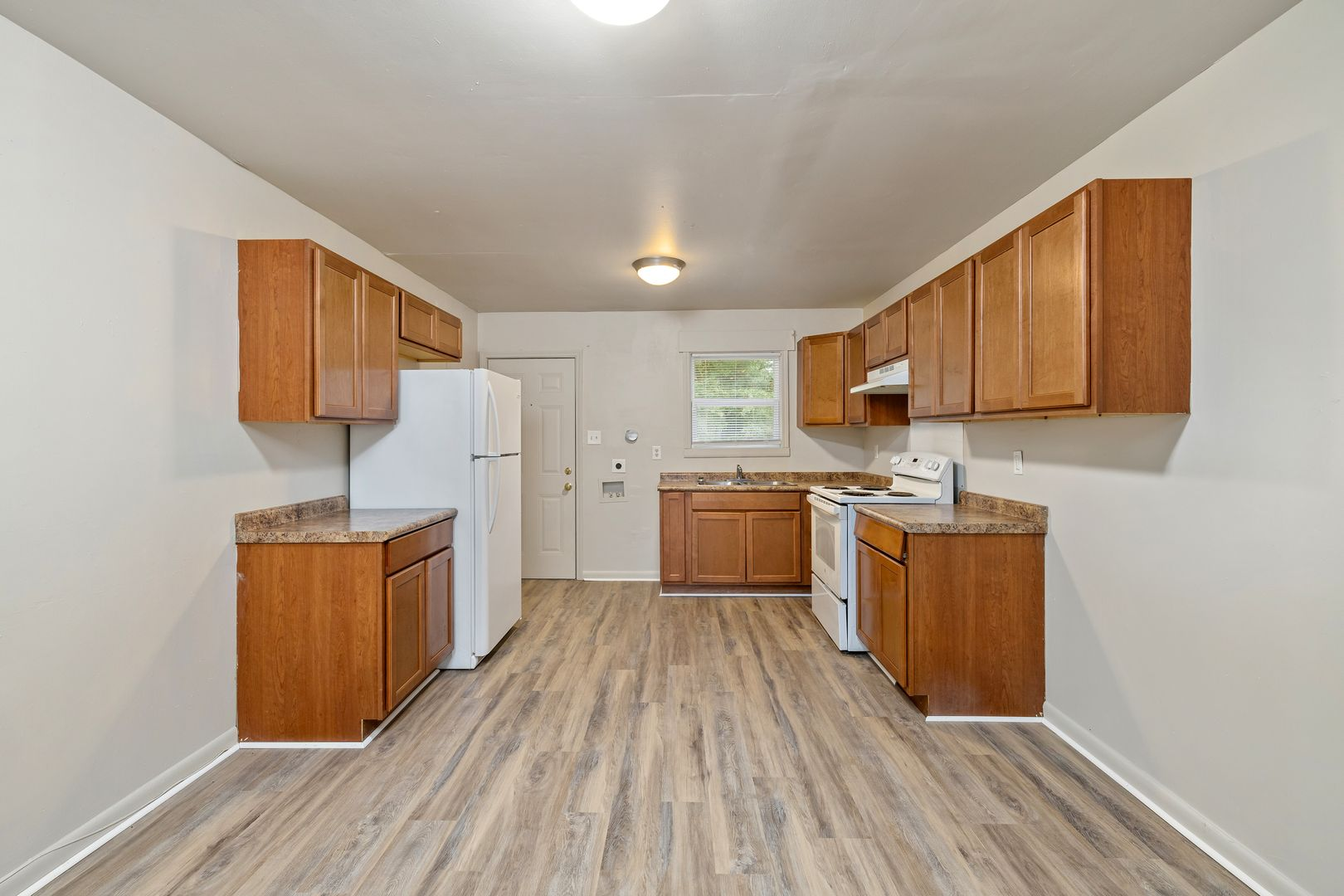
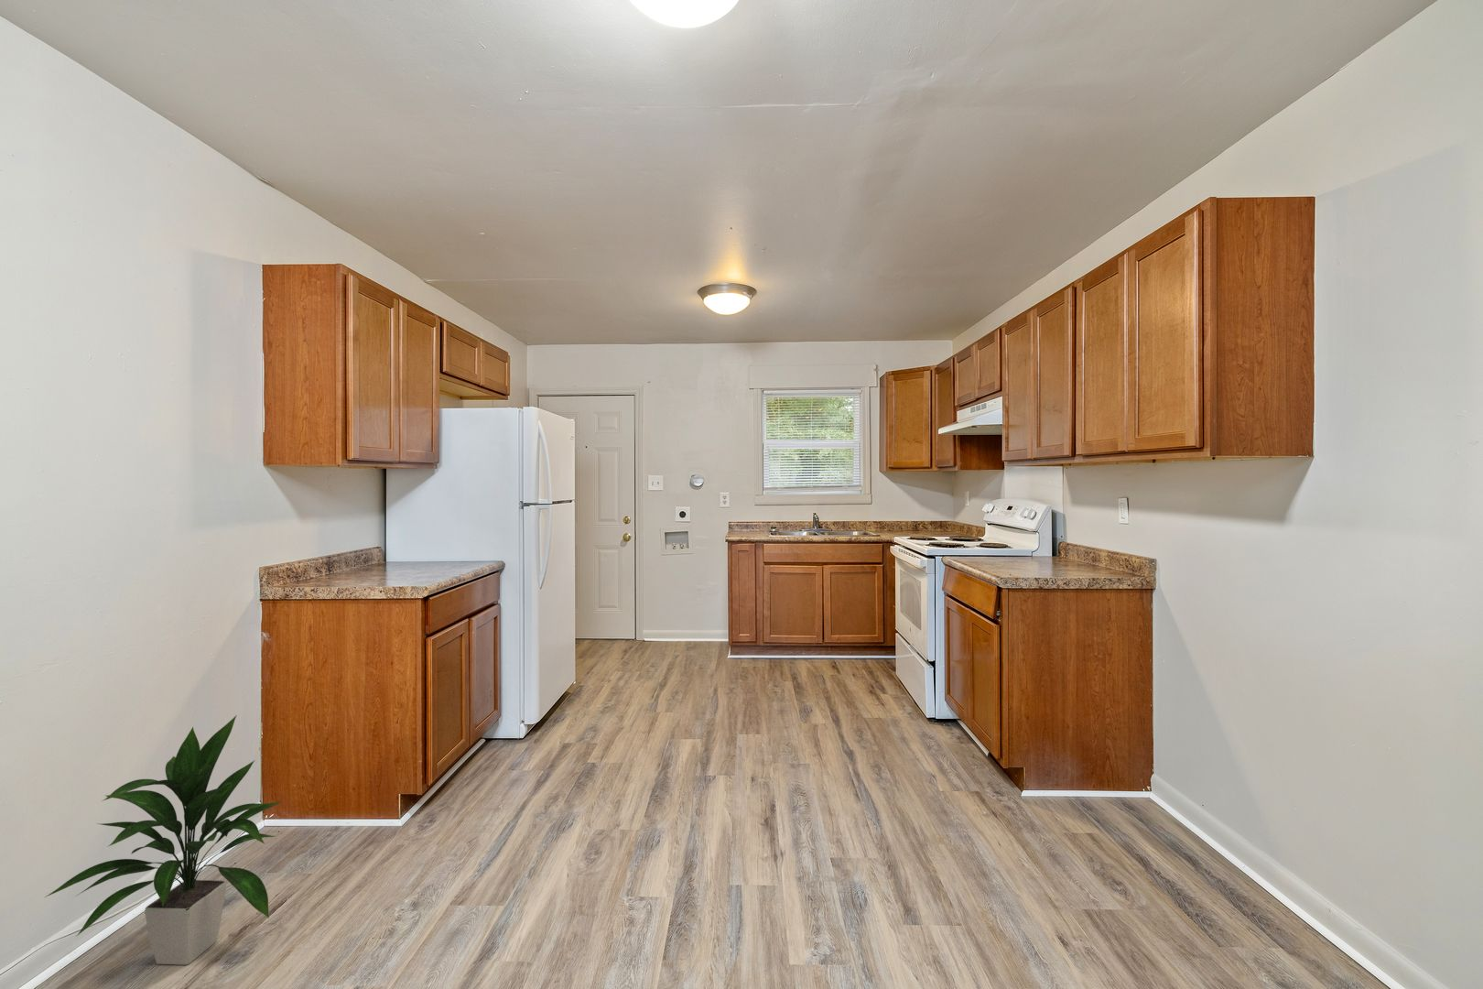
+ indoor plant (189, 846)
